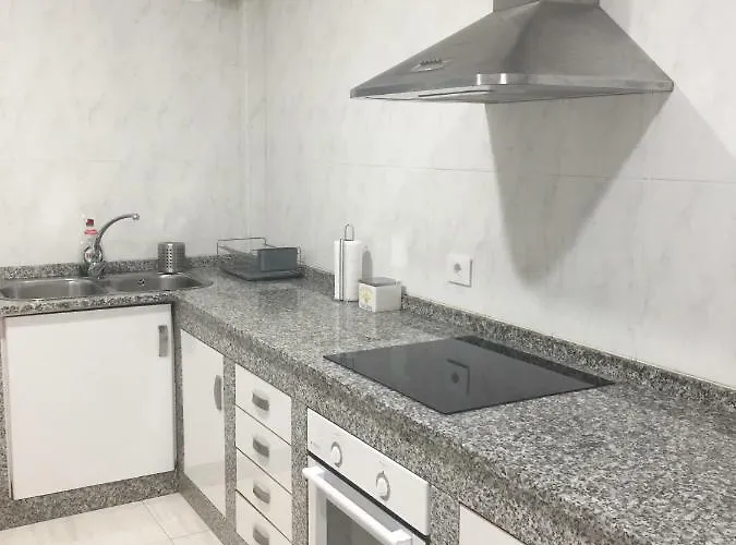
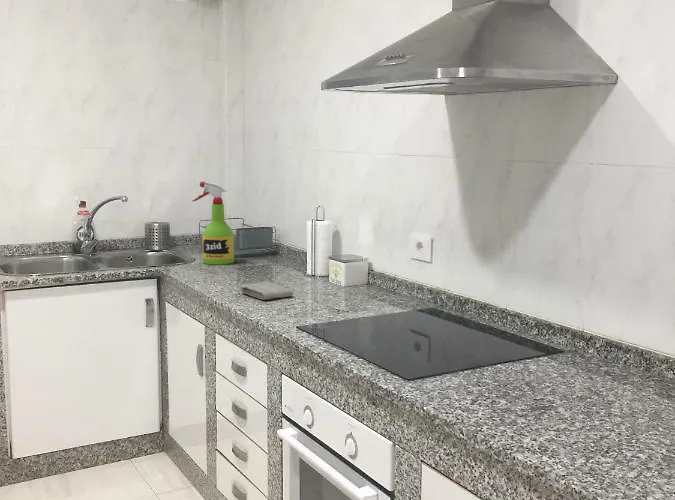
+ washcloth (265, 290)
+ spray bottle (212, 222)
